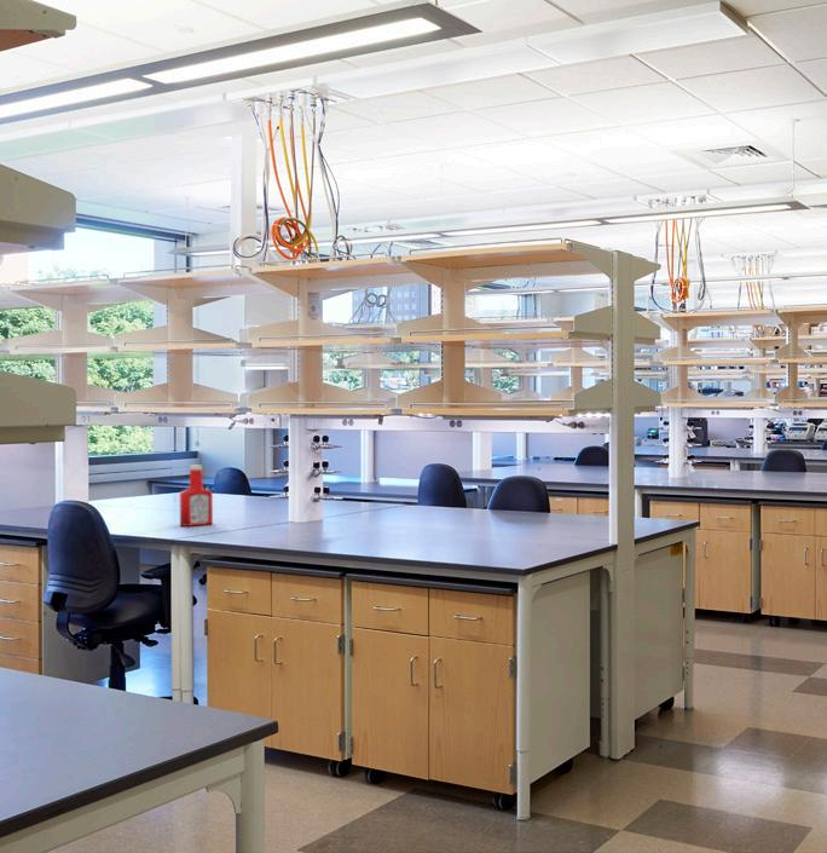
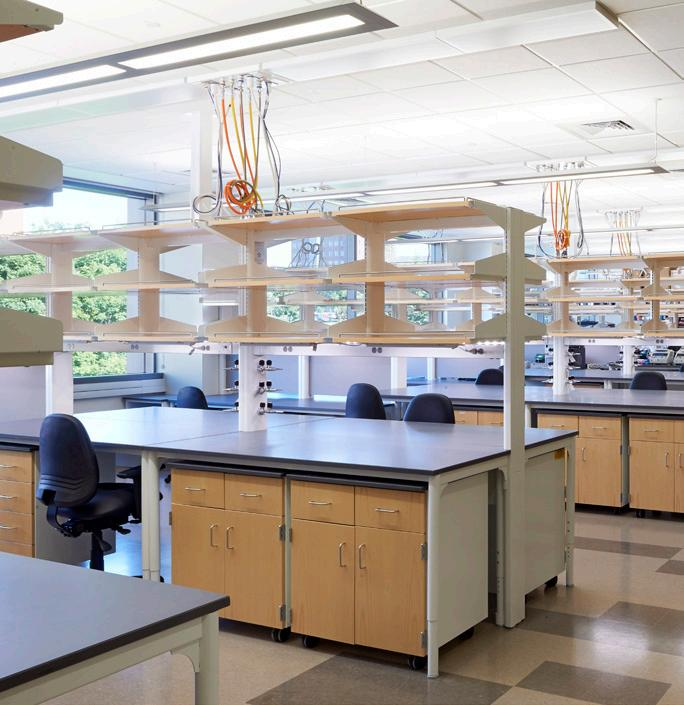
- soap bottle (196, 495)
